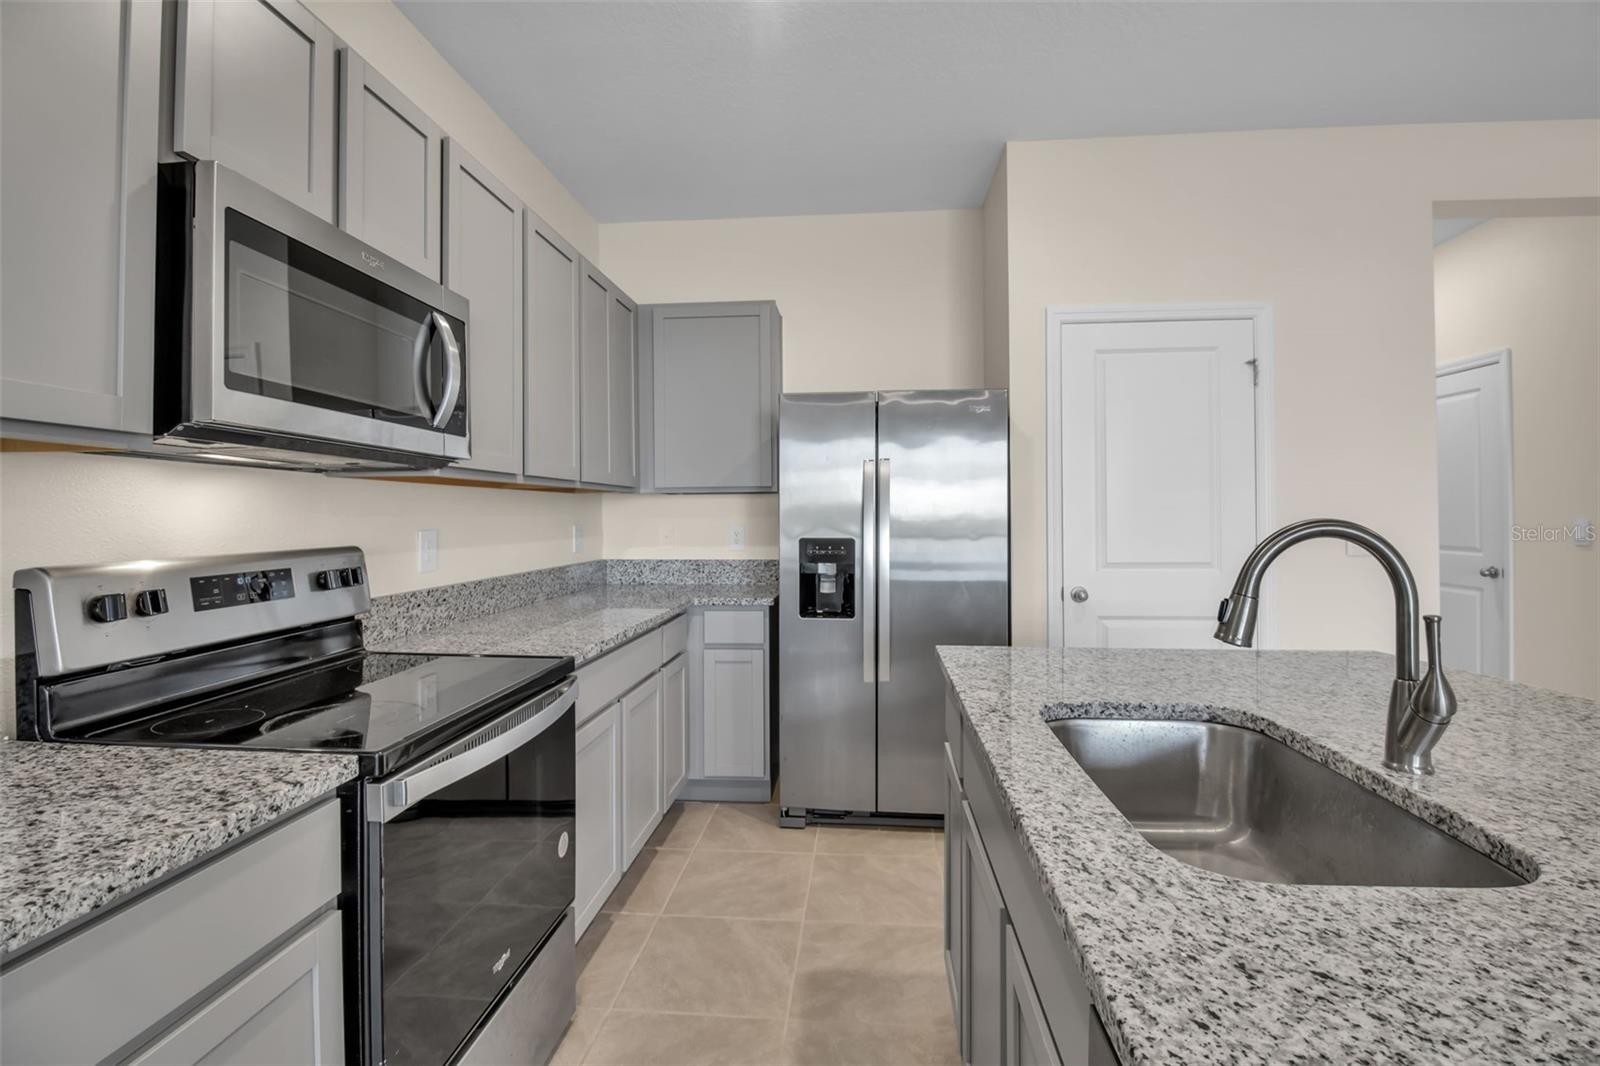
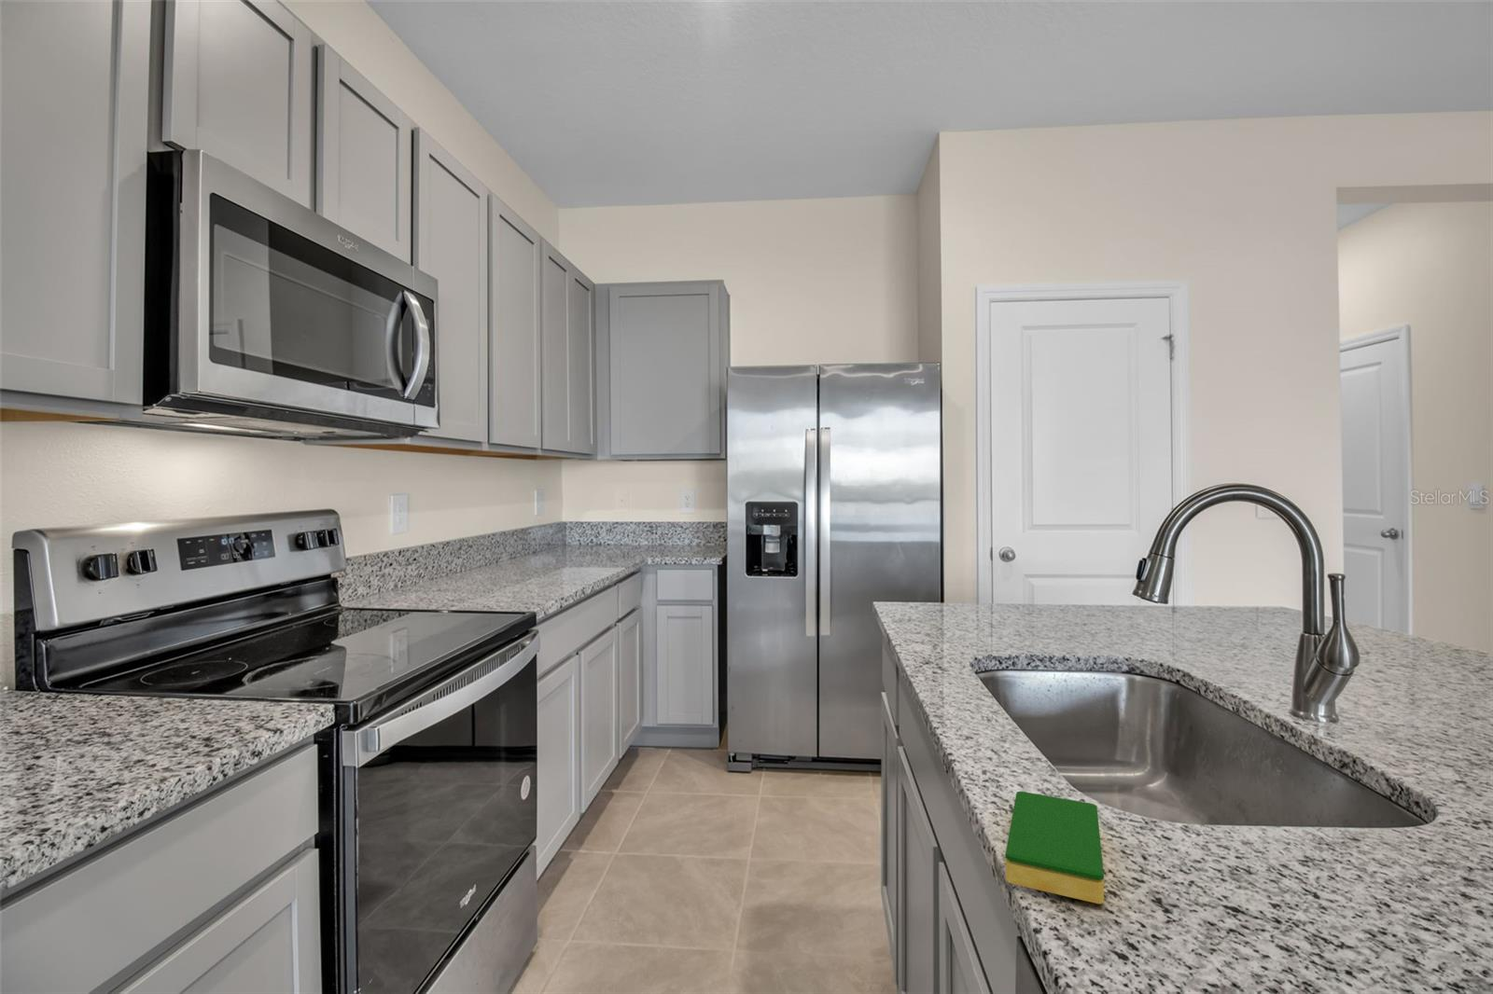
+ dish sponge (1055, 840)
